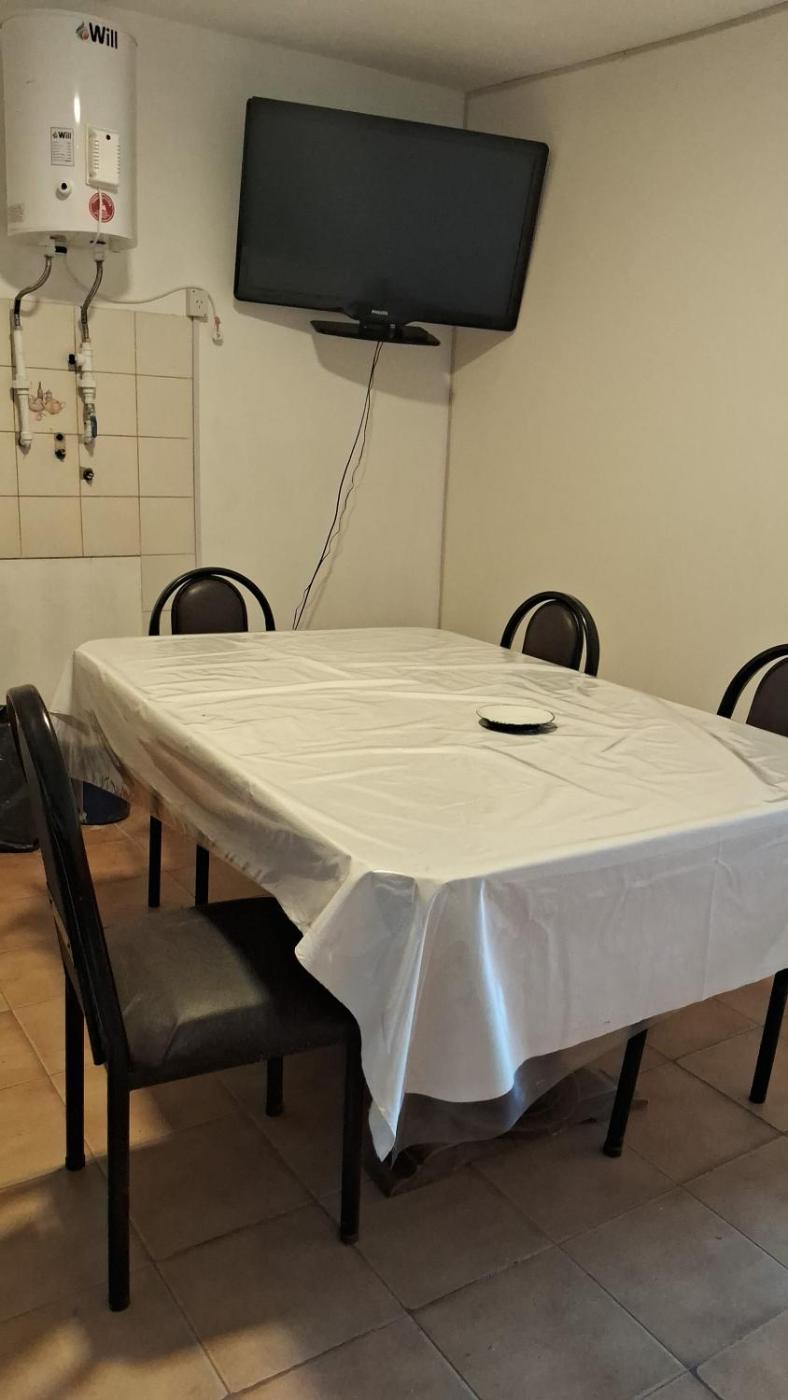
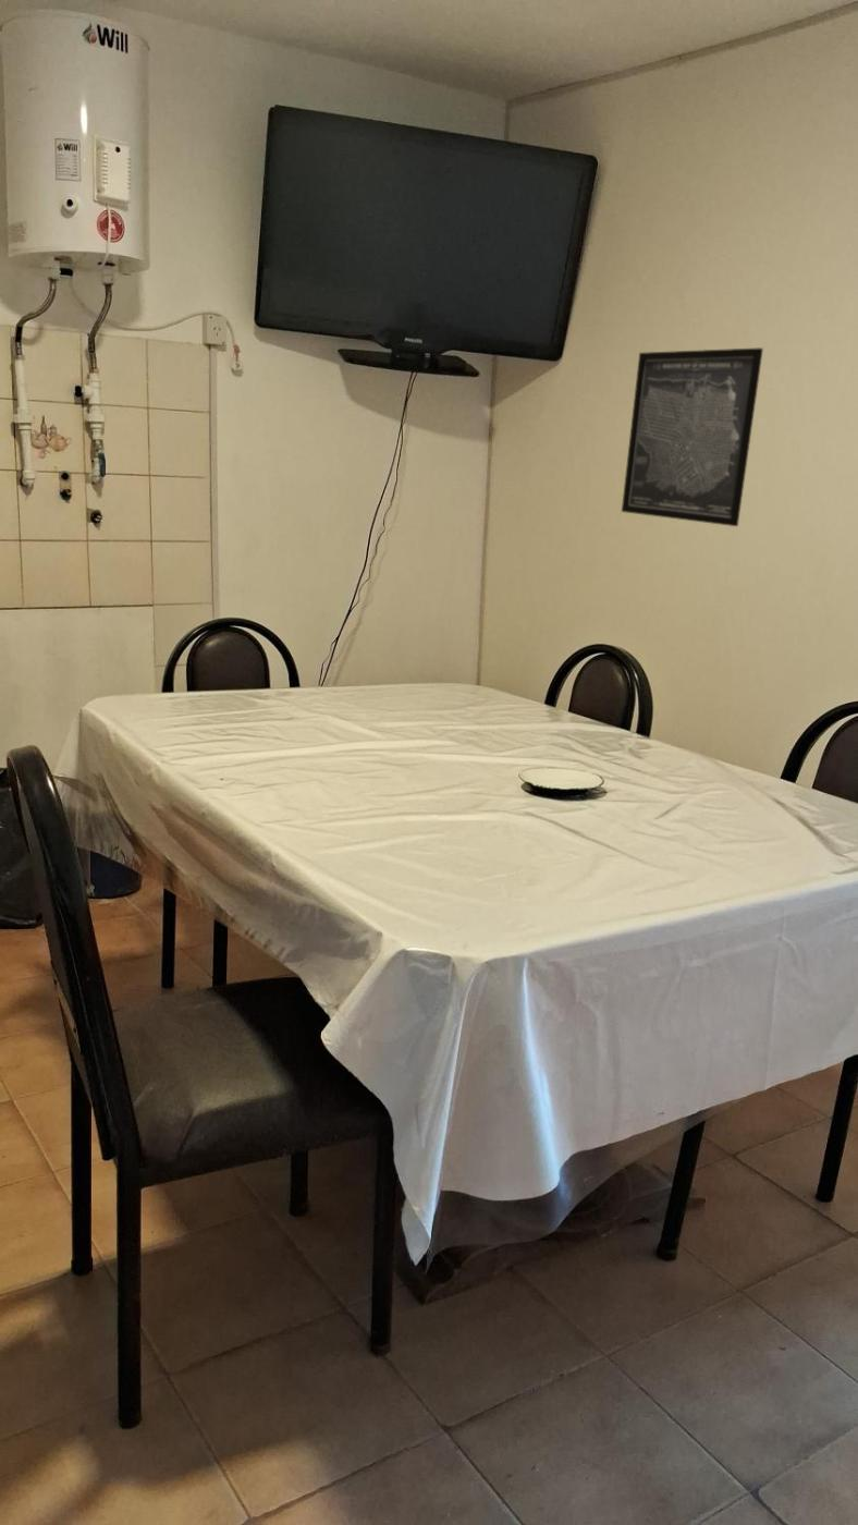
+ wall art (686, 436)
